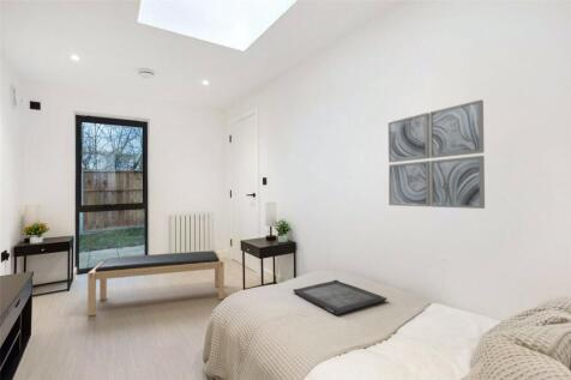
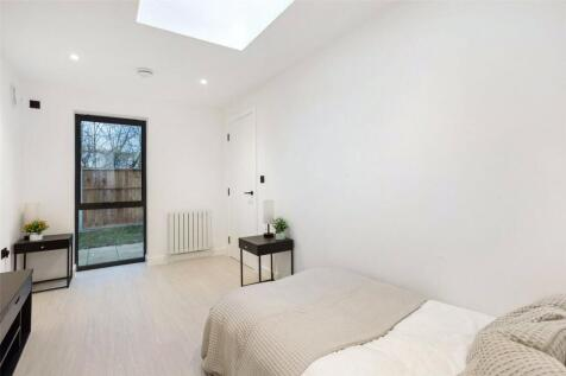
- wall art (431, 161)
- serving tray (337, 294)
- bench (162, 272)
